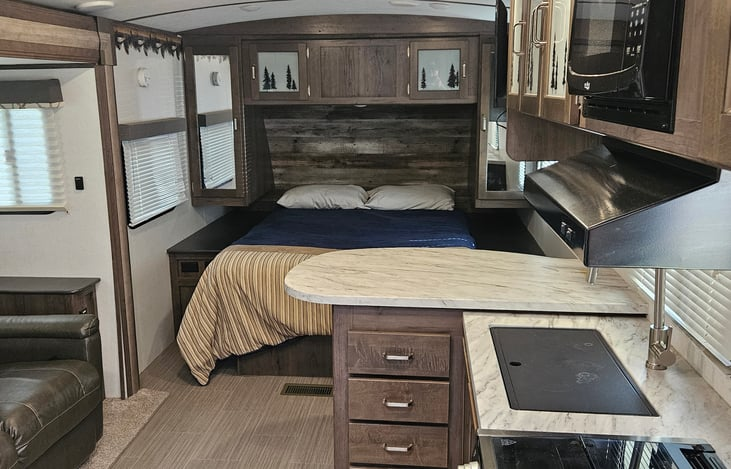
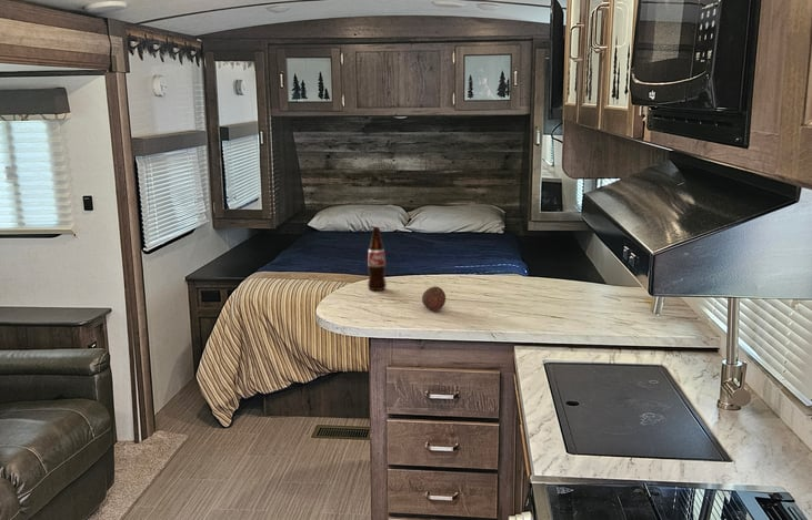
+ bottle (377, 258)
+ fruit (433, 298)
